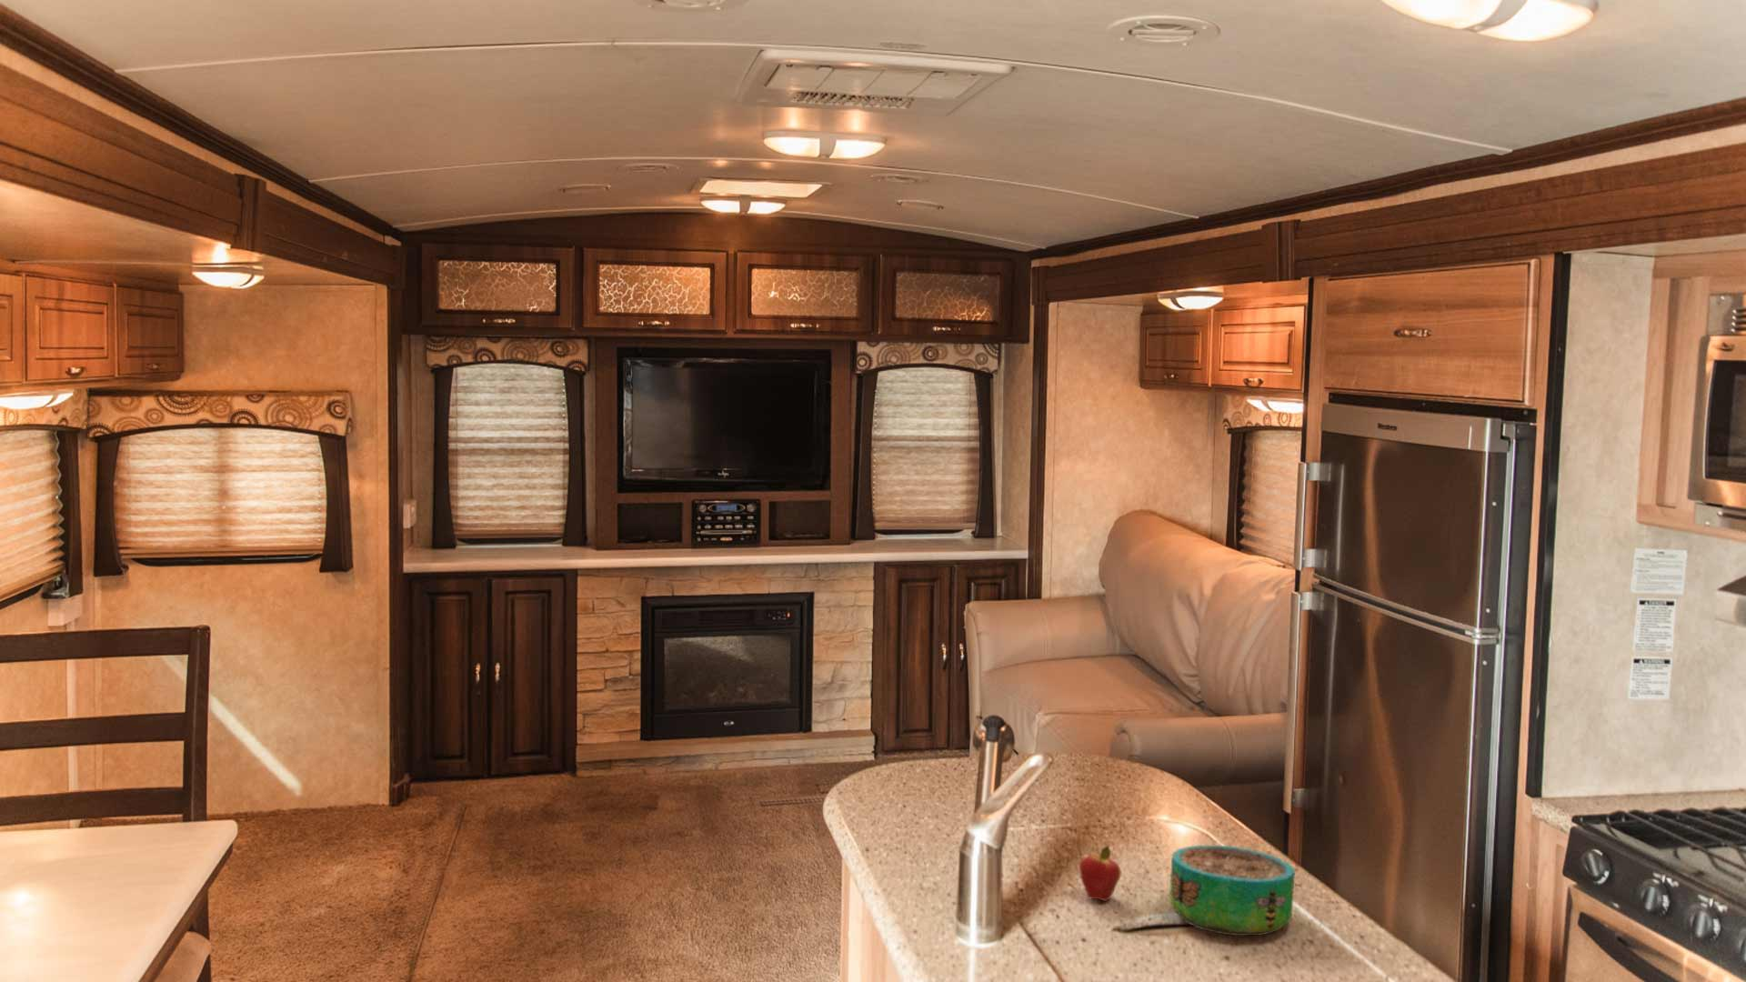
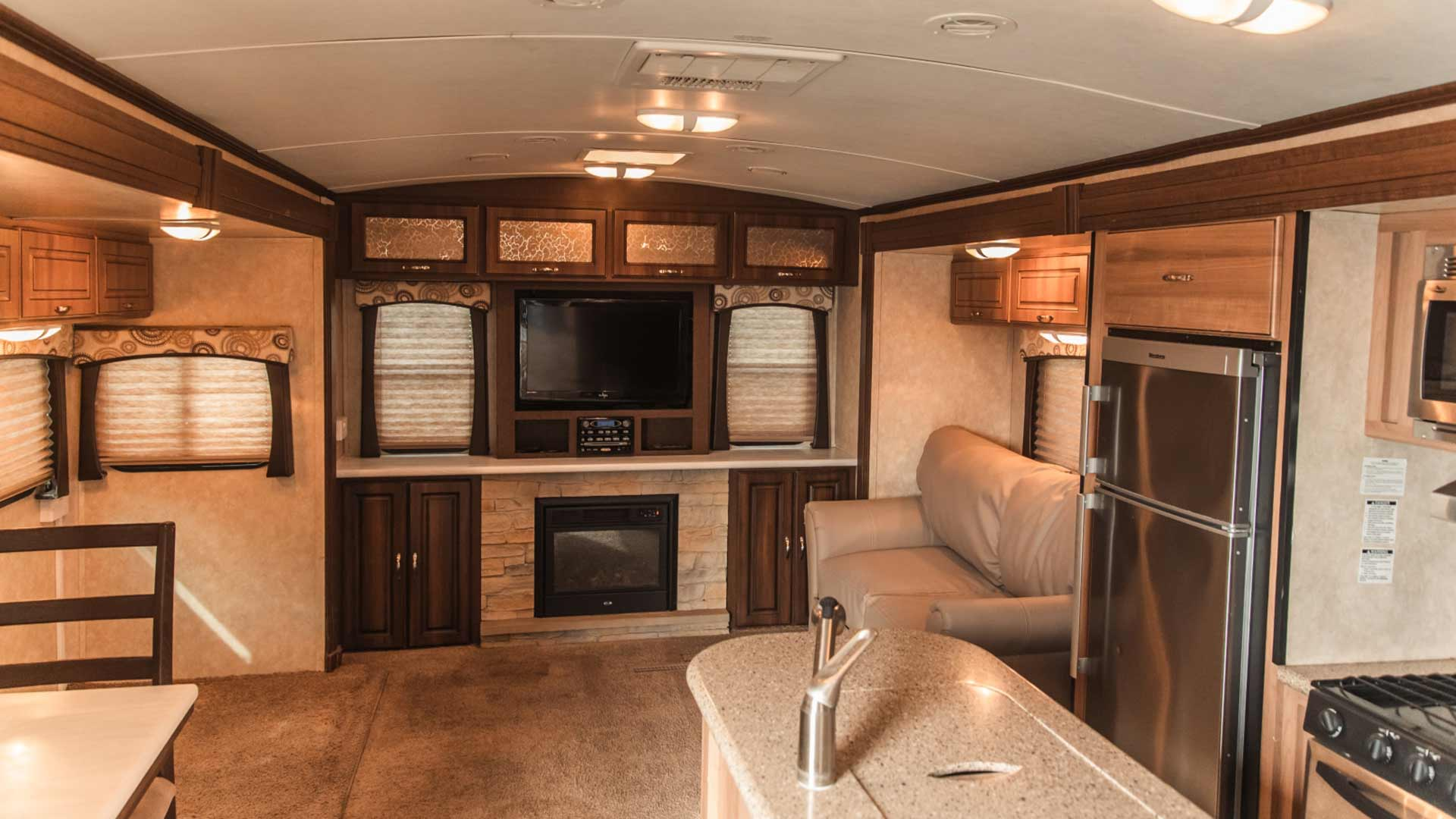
- decorative bowl (1230, 890)
- fruit (1101, 869)
